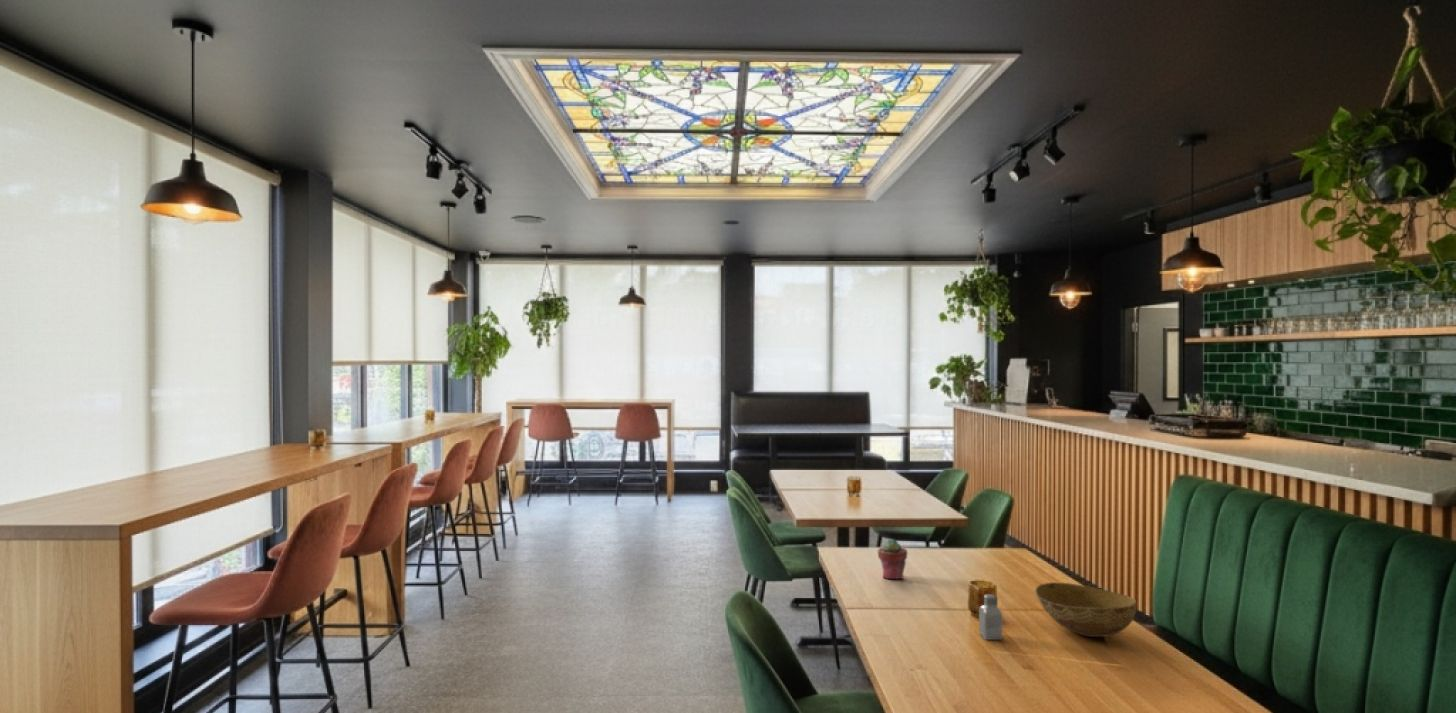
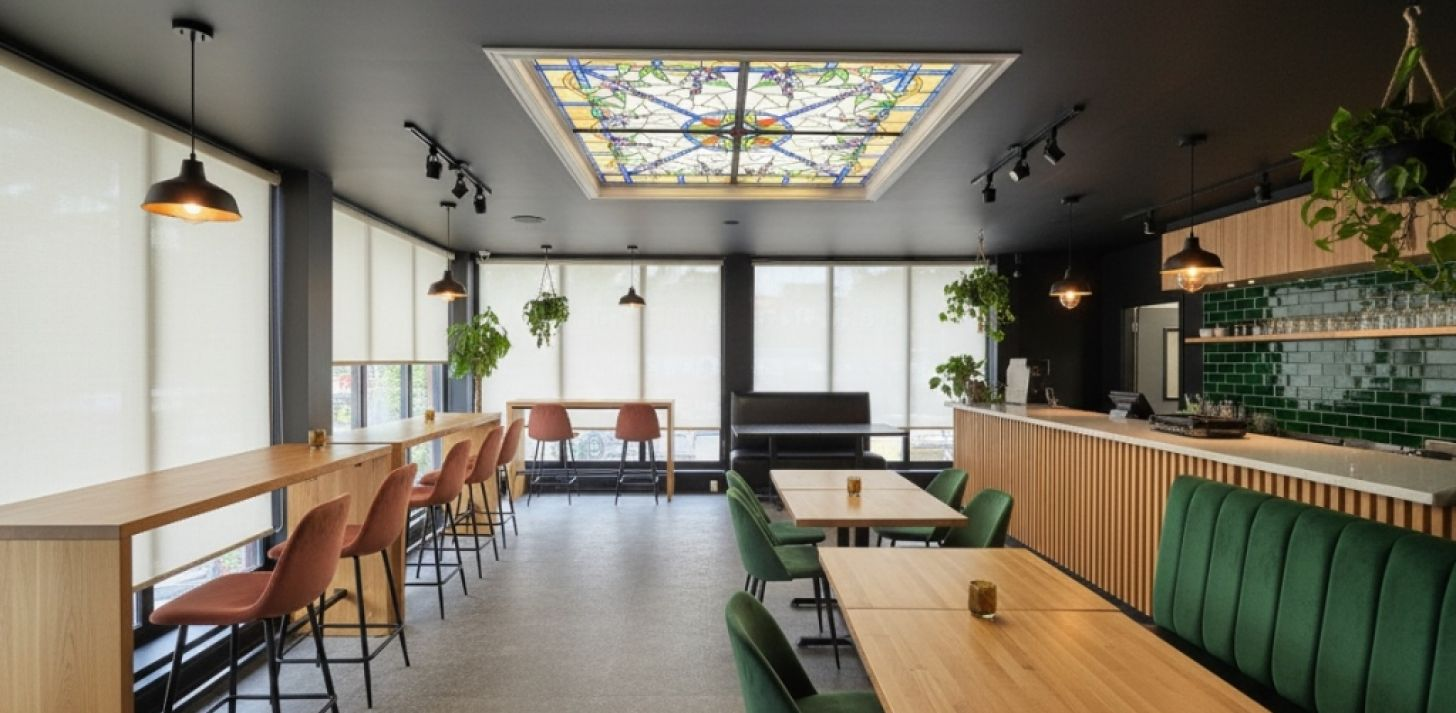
- potted succulent (892, 557)
- bowl (1083, 611)
- saltshaker (990, 616)
